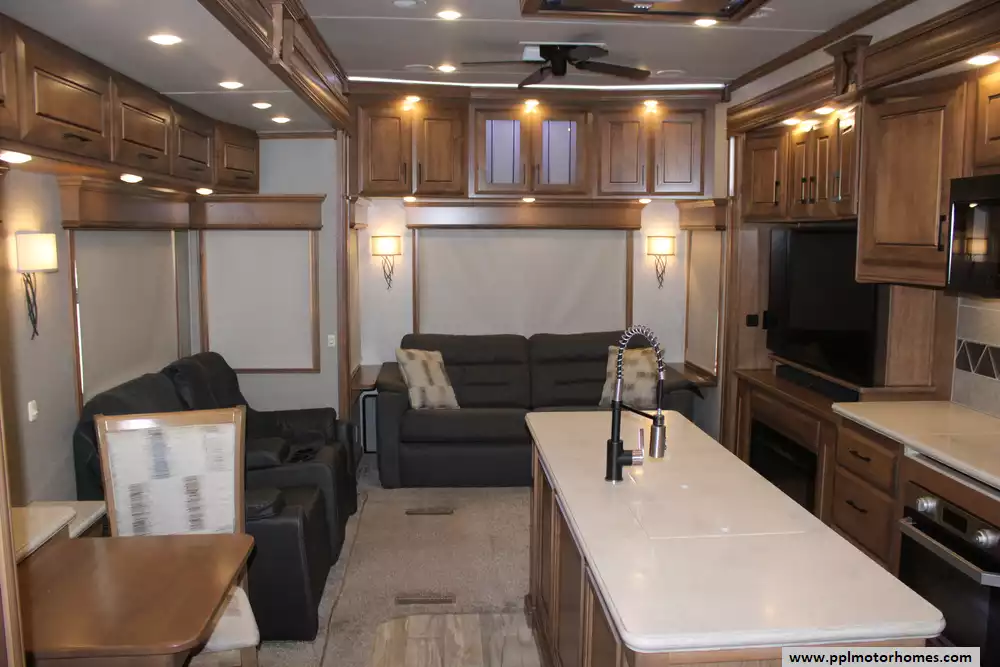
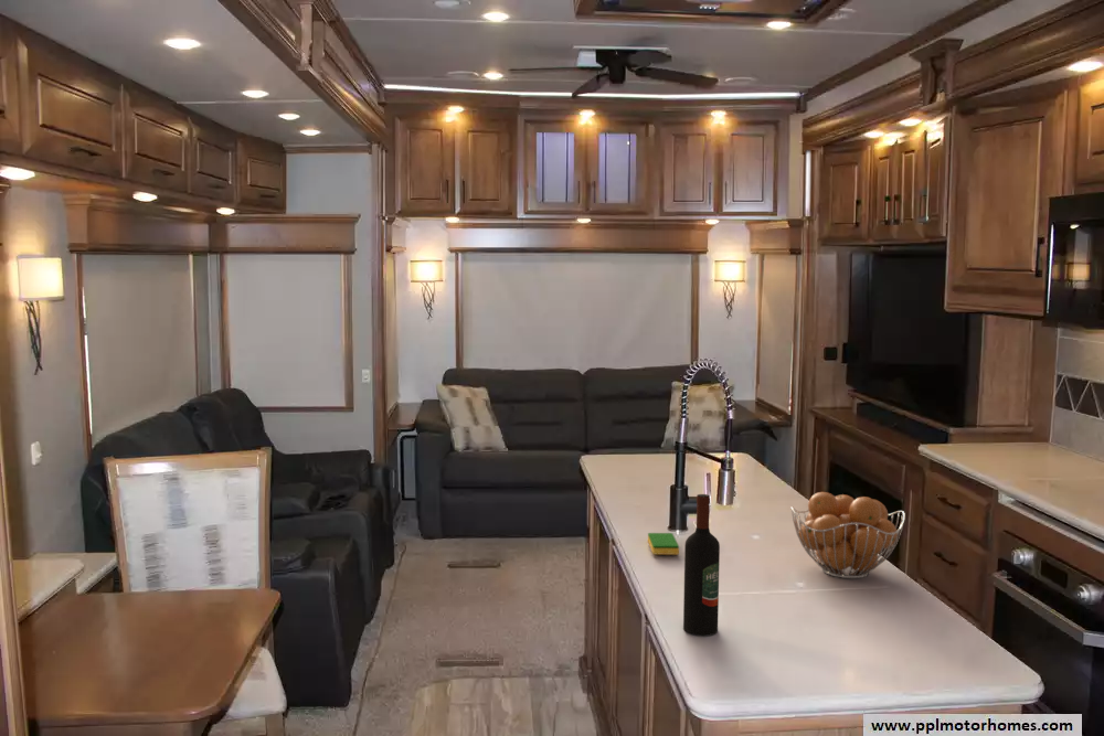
+ dish sponge (662, 543)
+ wine bottle (701, 563)
+ fruit basket (846, 533)
